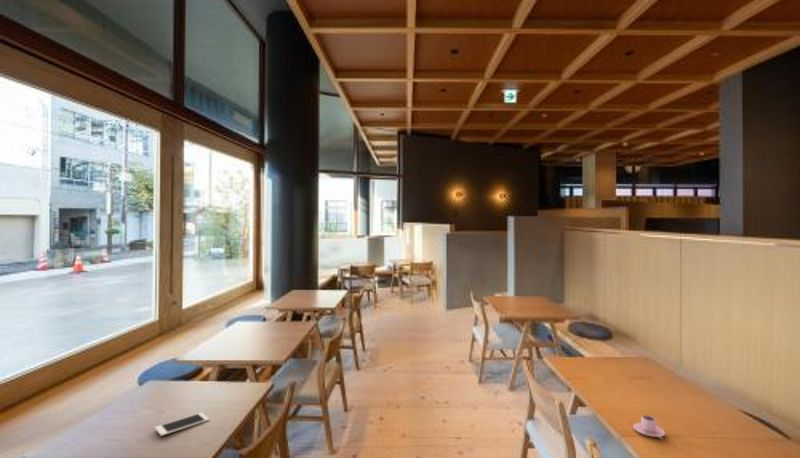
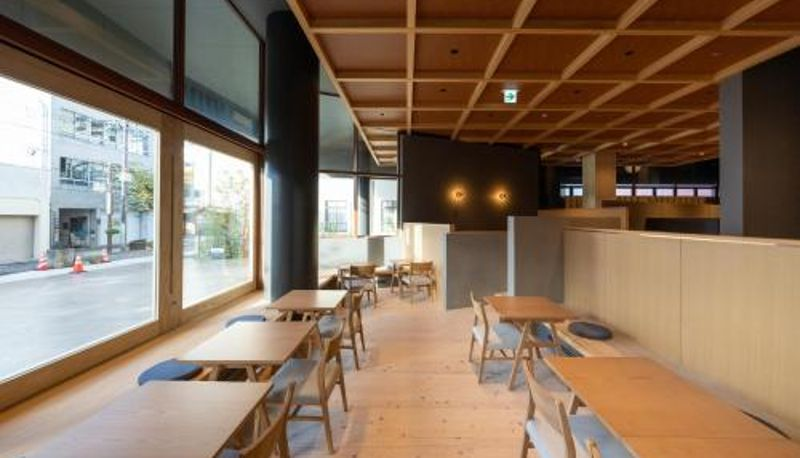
- teacup (648, 415)
- cell phone (182, 423)
